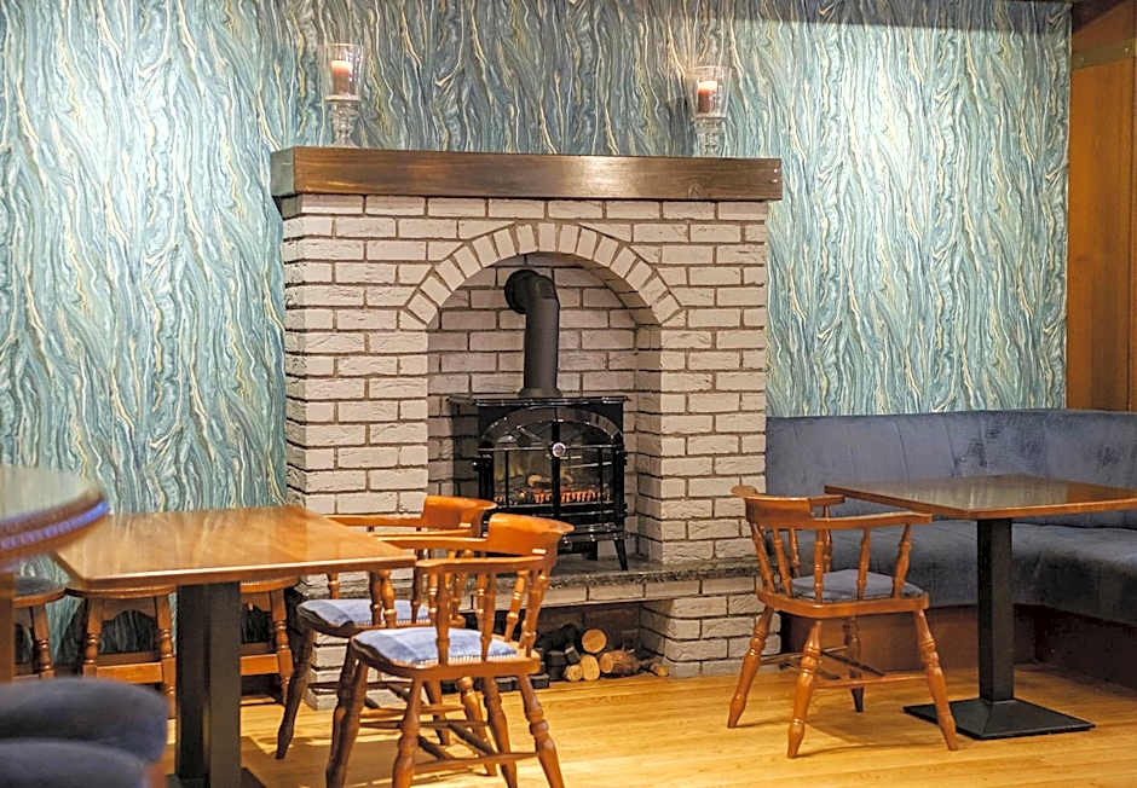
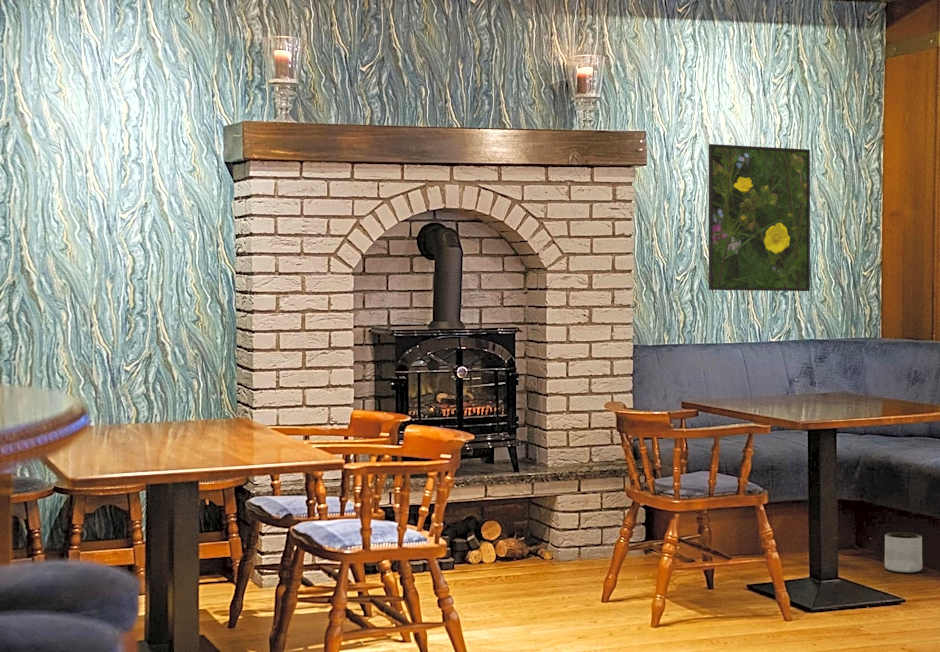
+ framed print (759, 218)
+ planter (903, 552)
